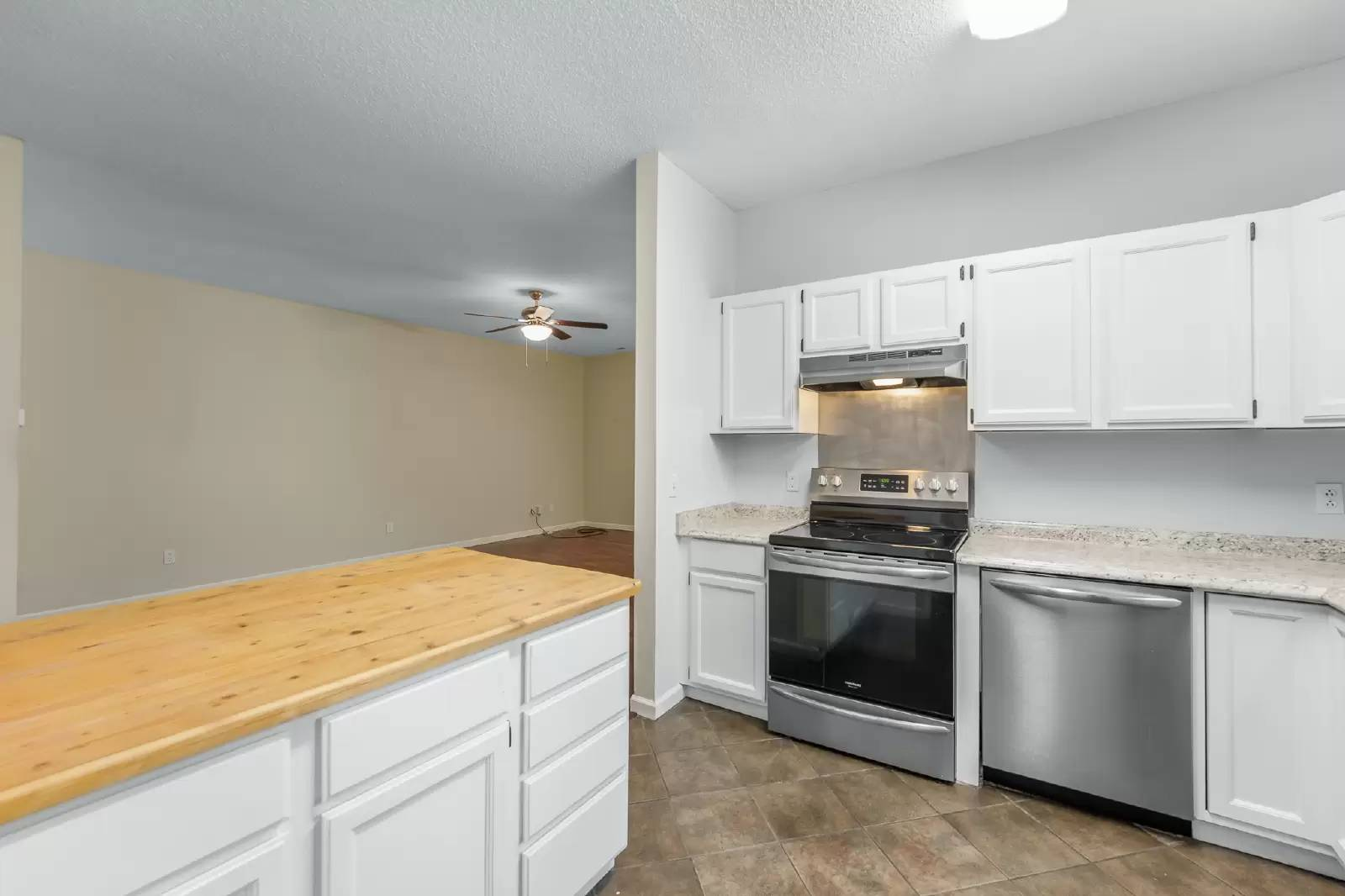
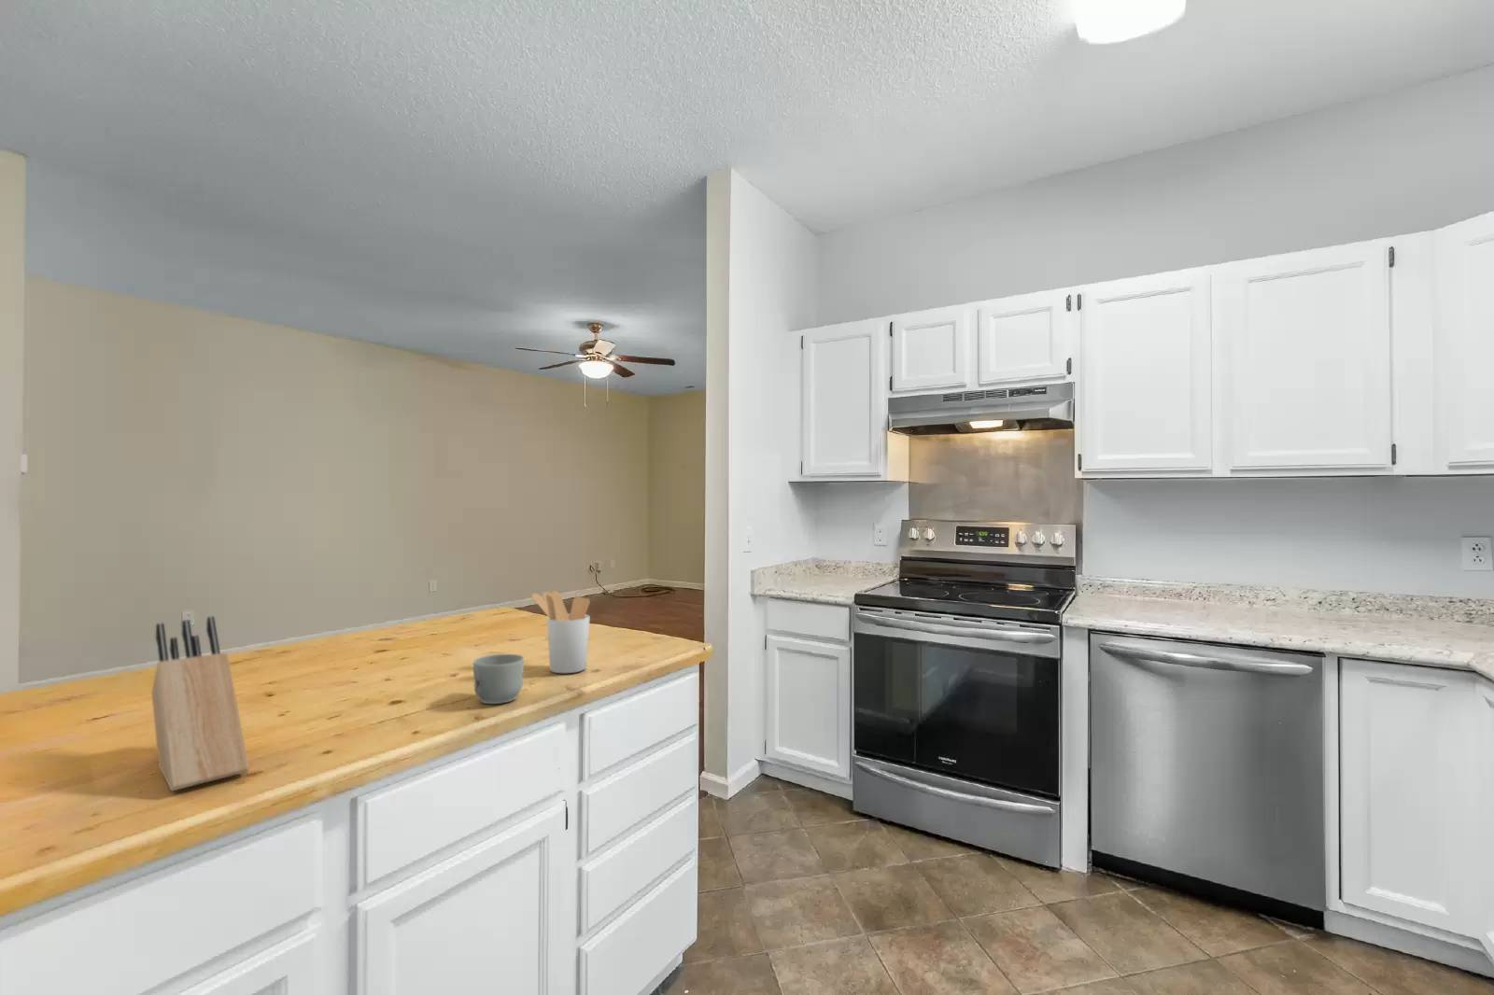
+ mug (495, 677)
+ knife block (197, 693)
+ utensil holder (560, 629)
